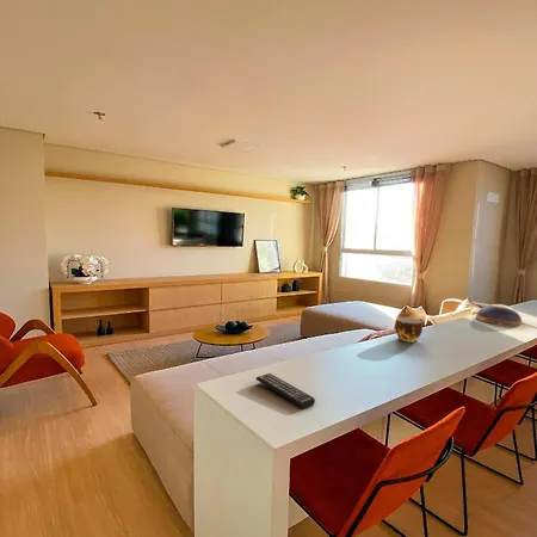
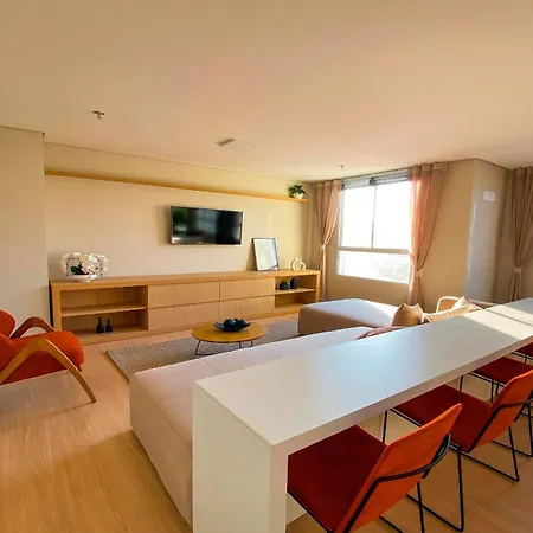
- cup (409, 329)
- remote control (283, 389)
- decorative bowl (499, 311)
